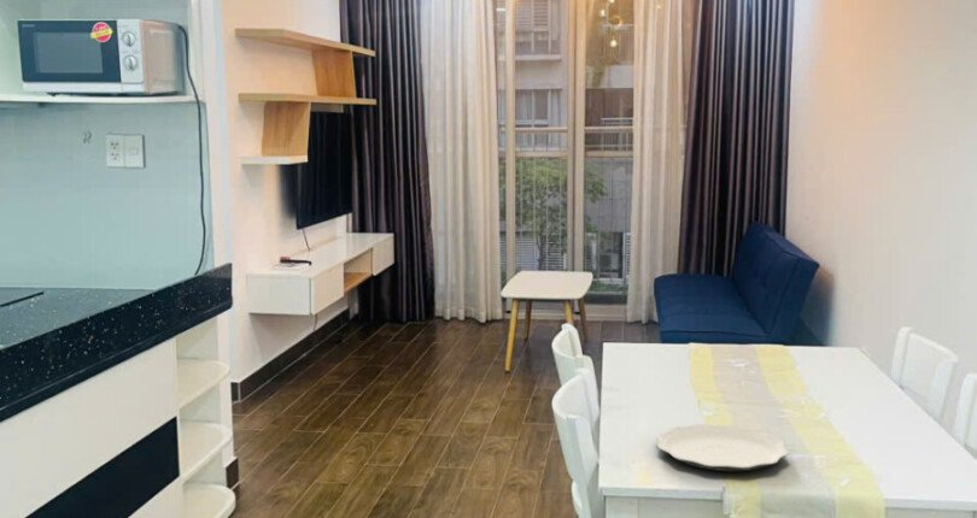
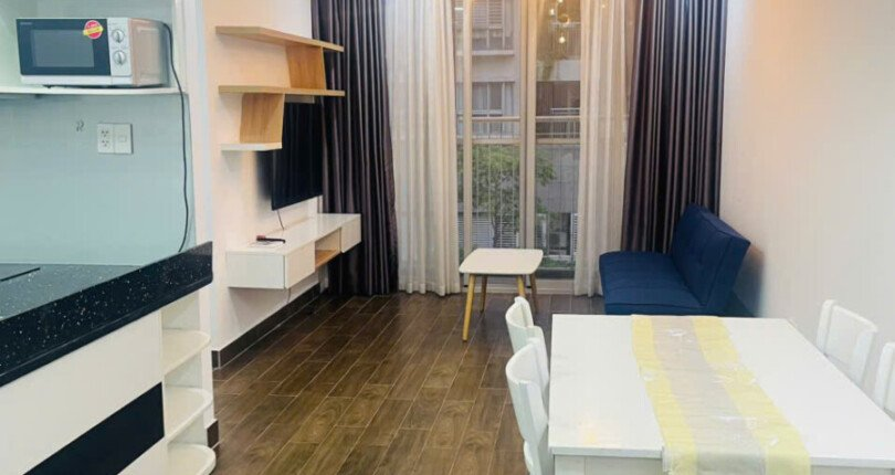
- plate (720, 448)
